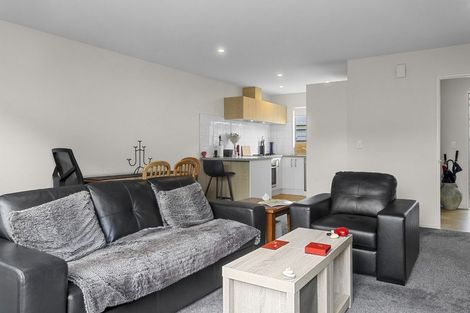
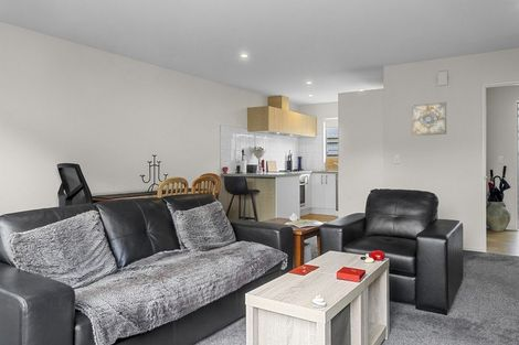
+ wall art (428, 119)
